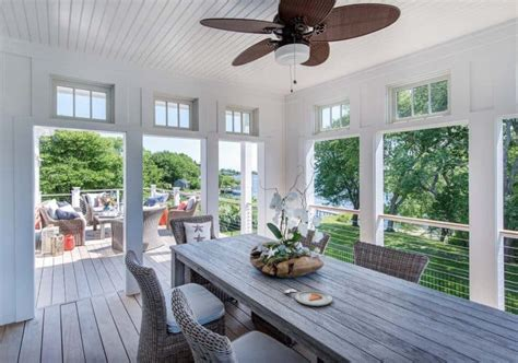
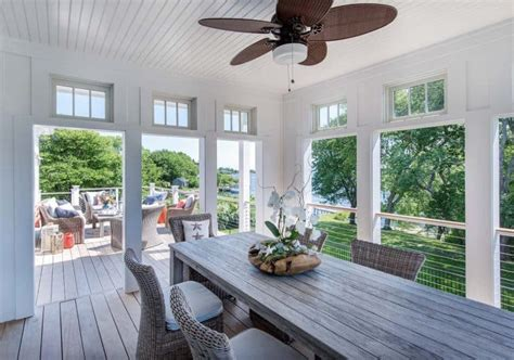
- dinner plate (307, 295)
